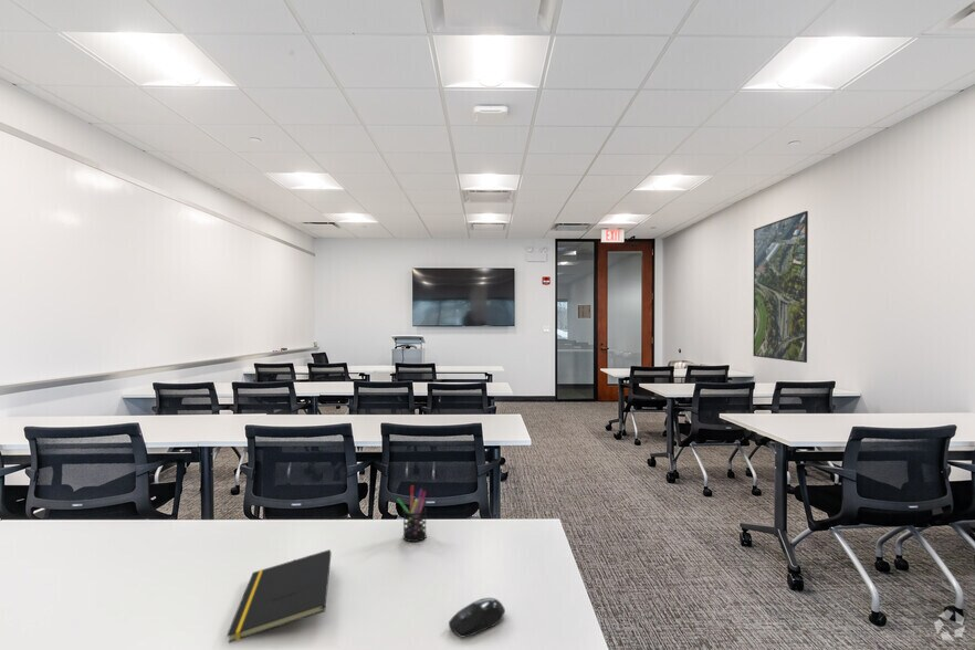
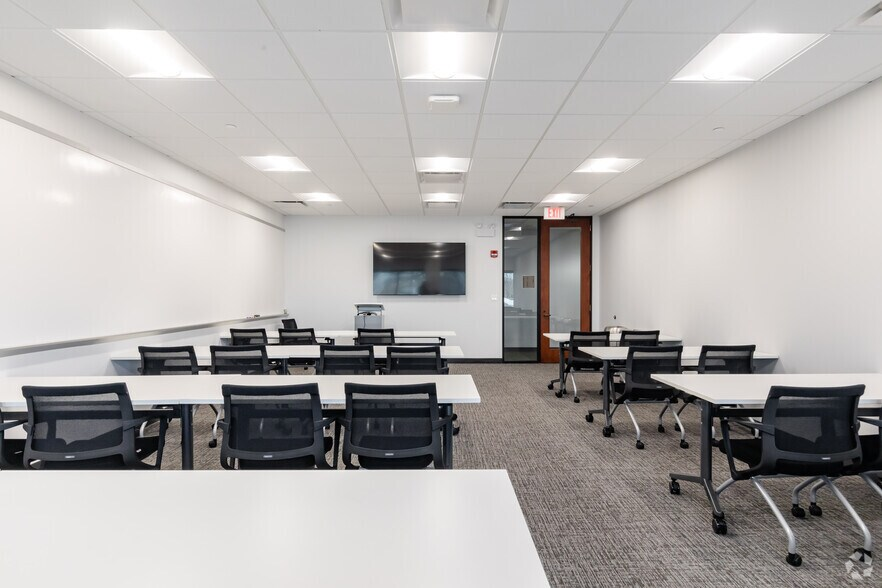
- computer mouse (476, 614)
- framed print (777, 290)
- pen holder (411, 513)
- notepad (285, 590)
